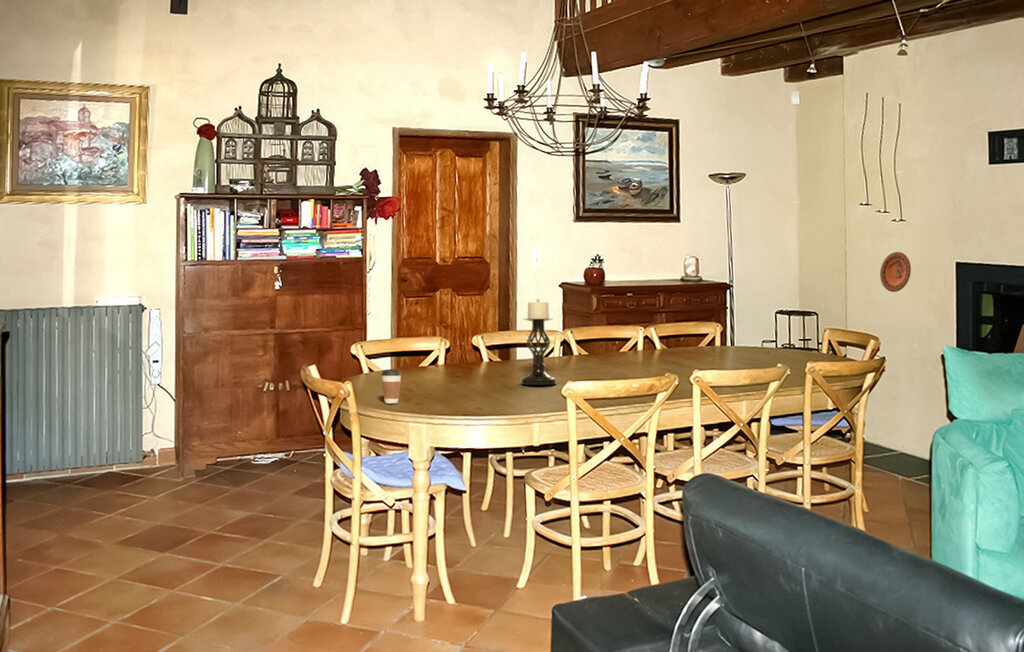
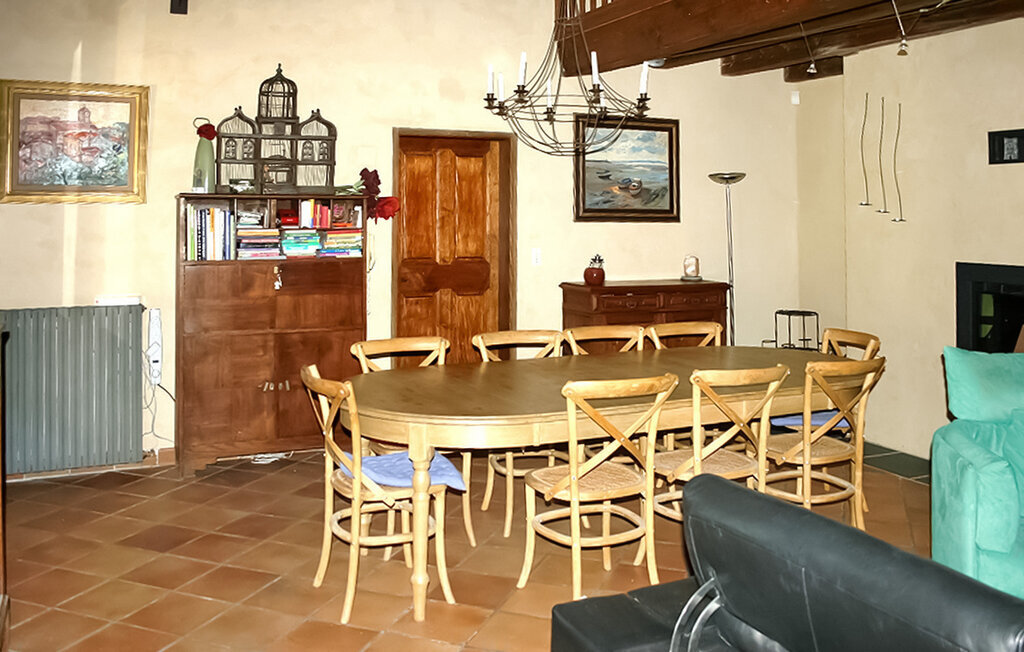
- decorative plate (895, 272)
- coffee cup (391, 386)
- candle holder (538, 341)
